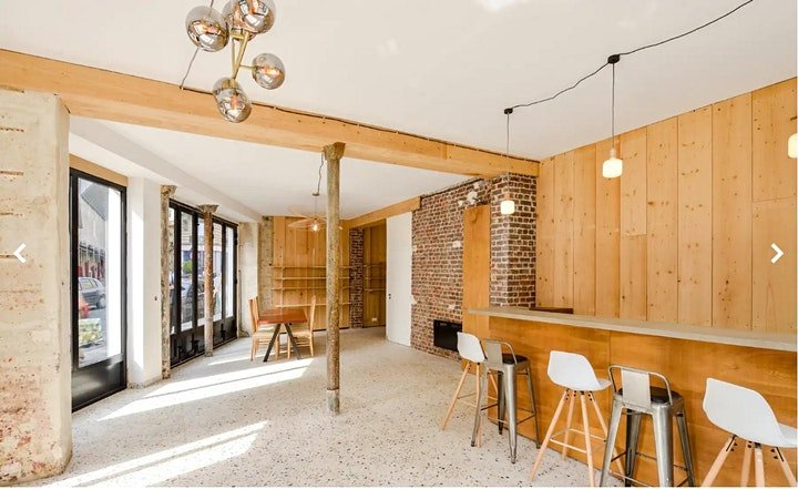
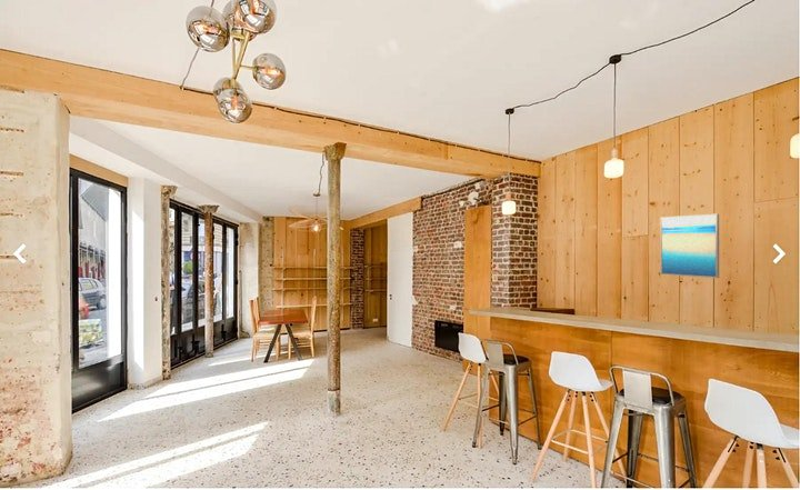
+ wall art (688, 246)
